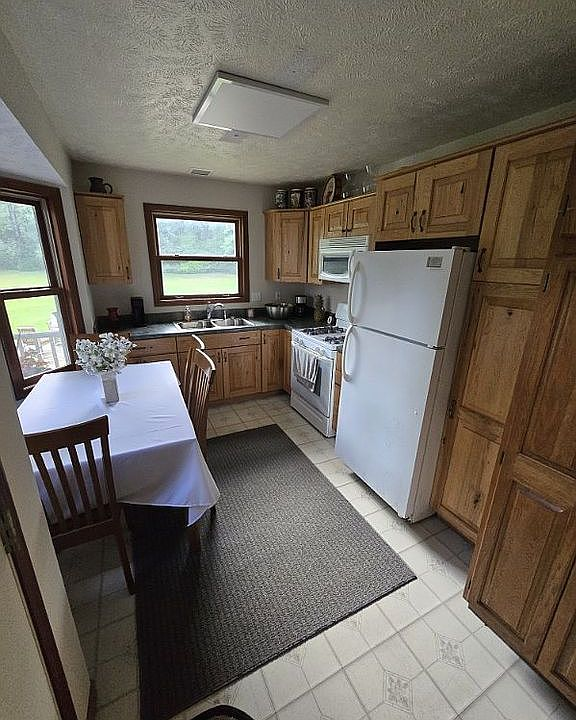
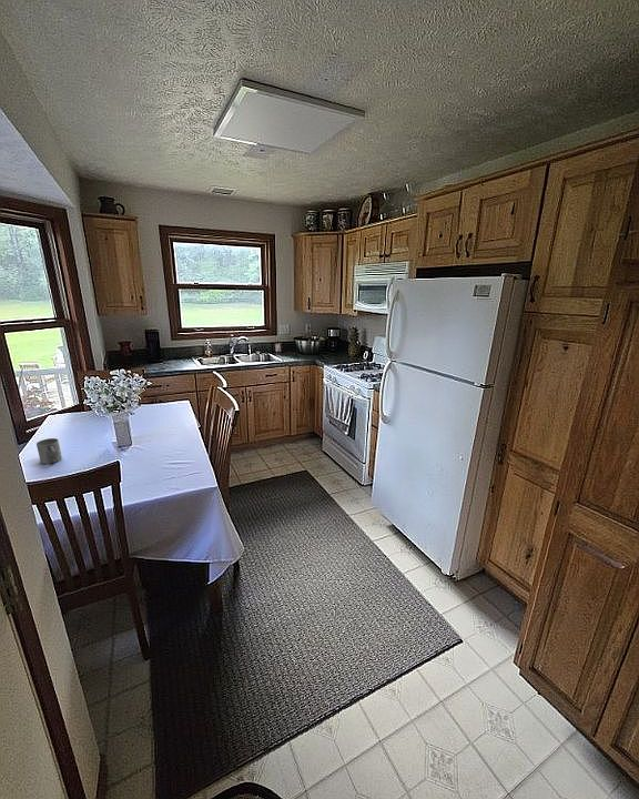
+ mug (50, 452)
